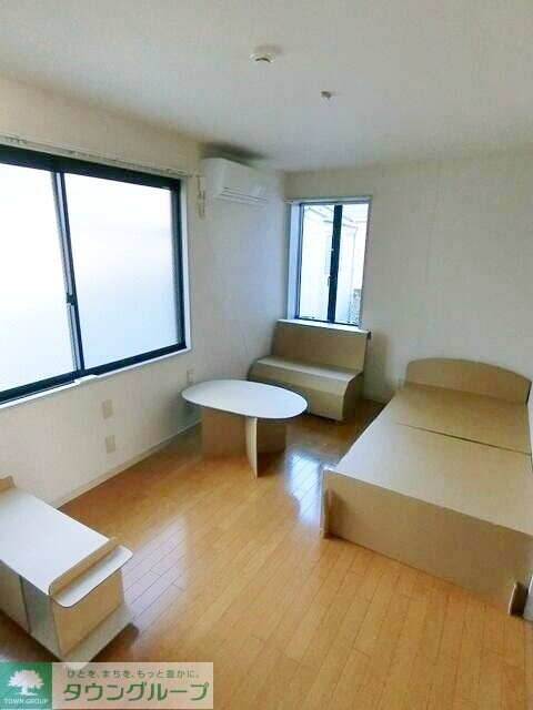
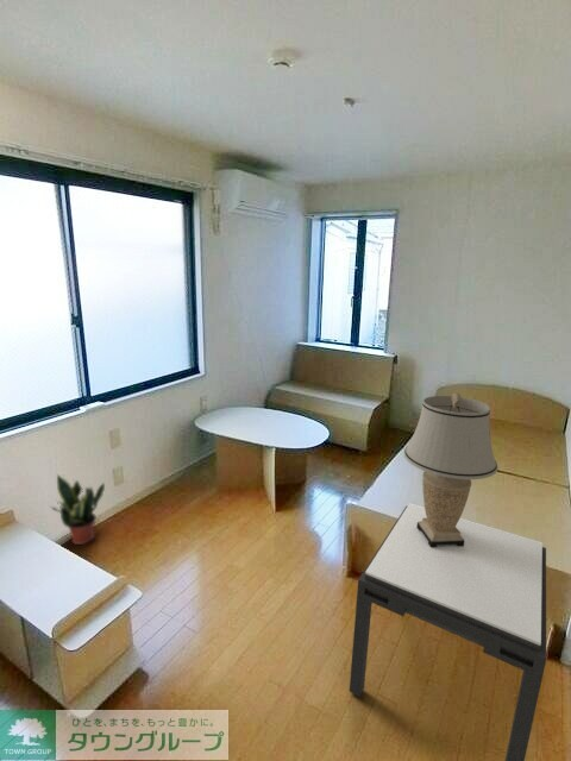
+ side table (451, 614)
+ table lamp (447, 467)
+ potted plant (82, 504)
